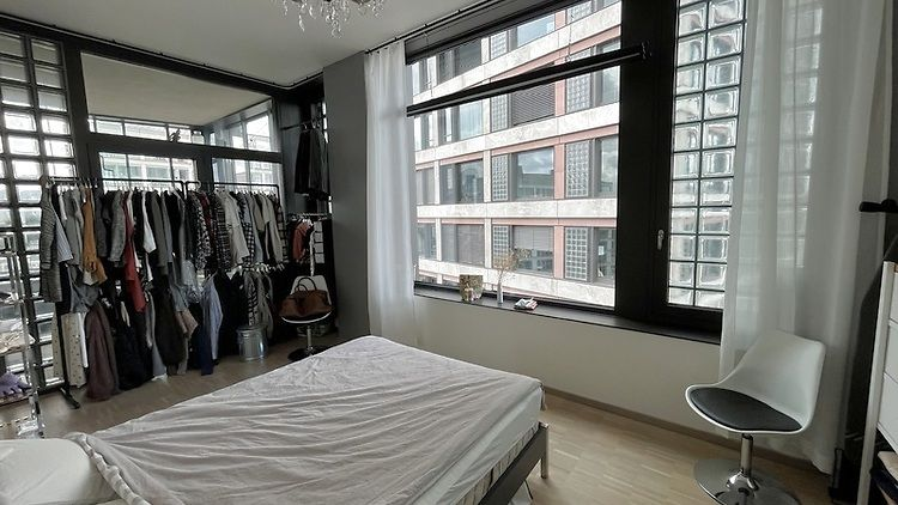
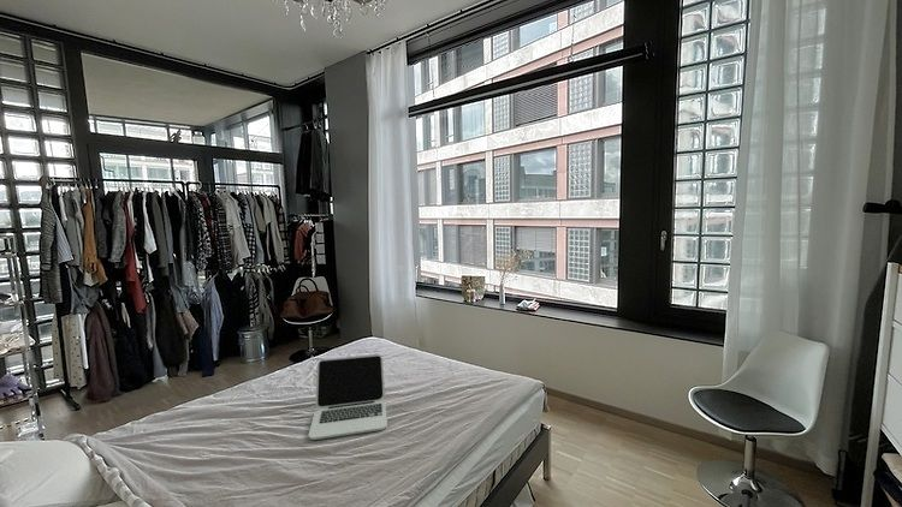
+ laptop (349, 392)
